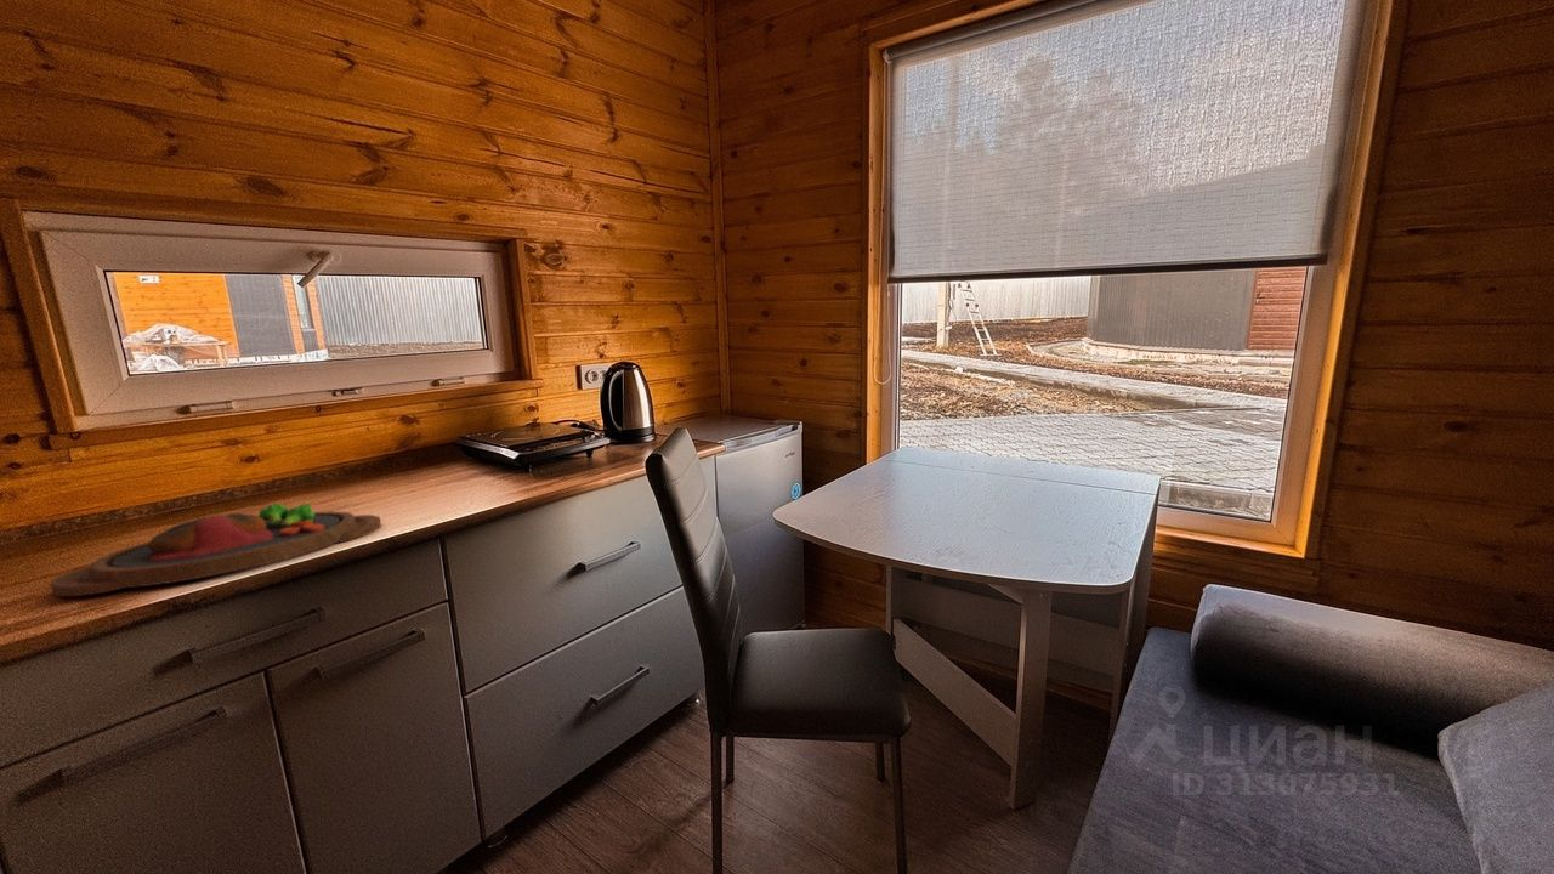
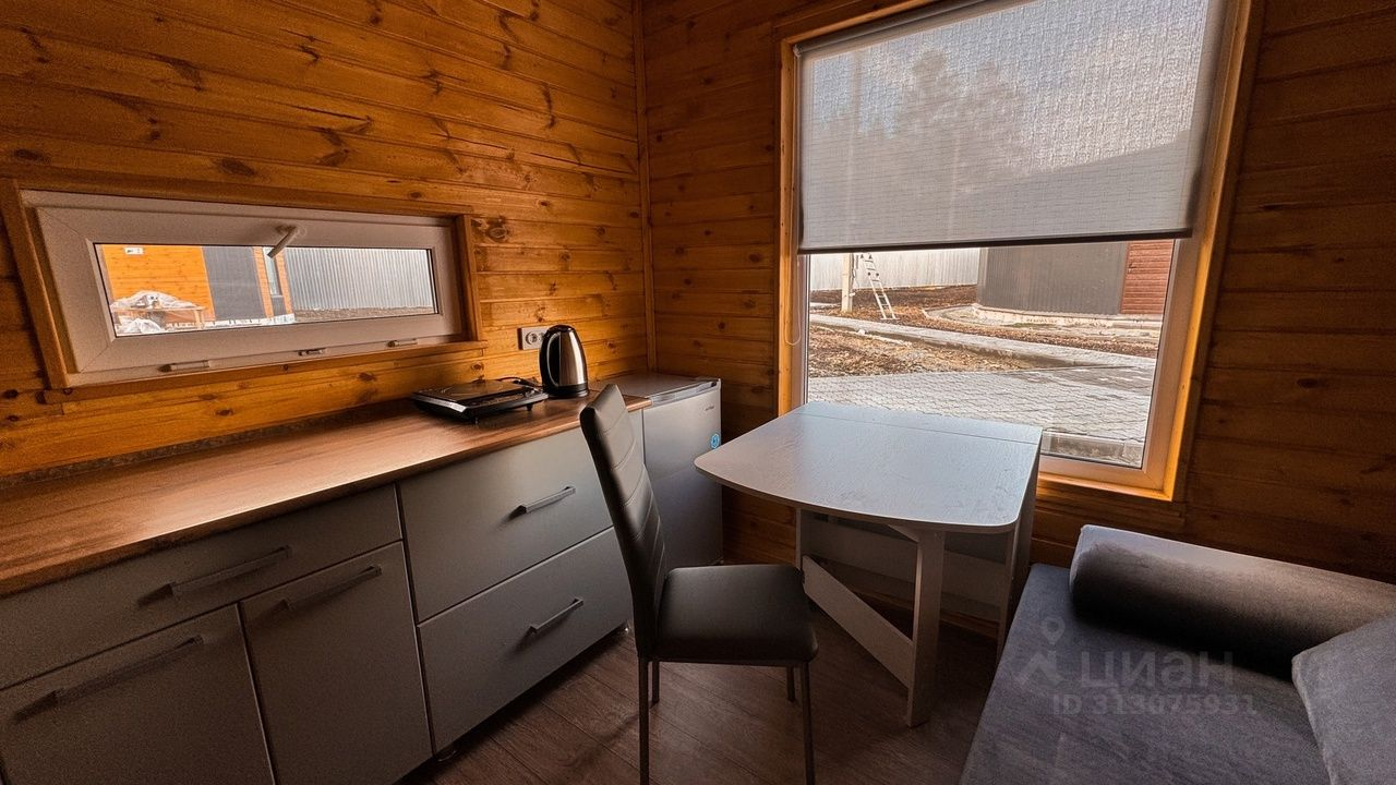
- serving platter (234, 533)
